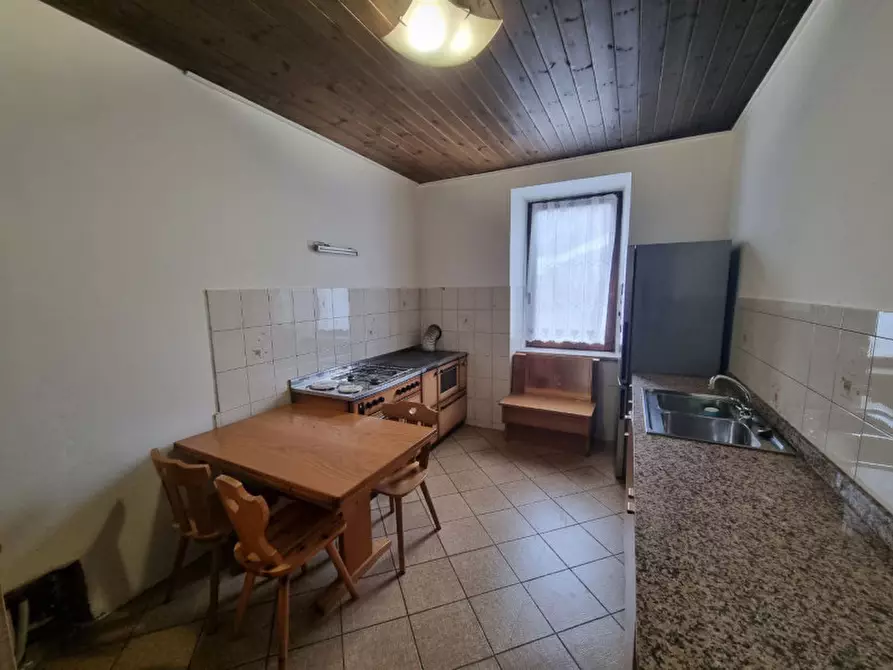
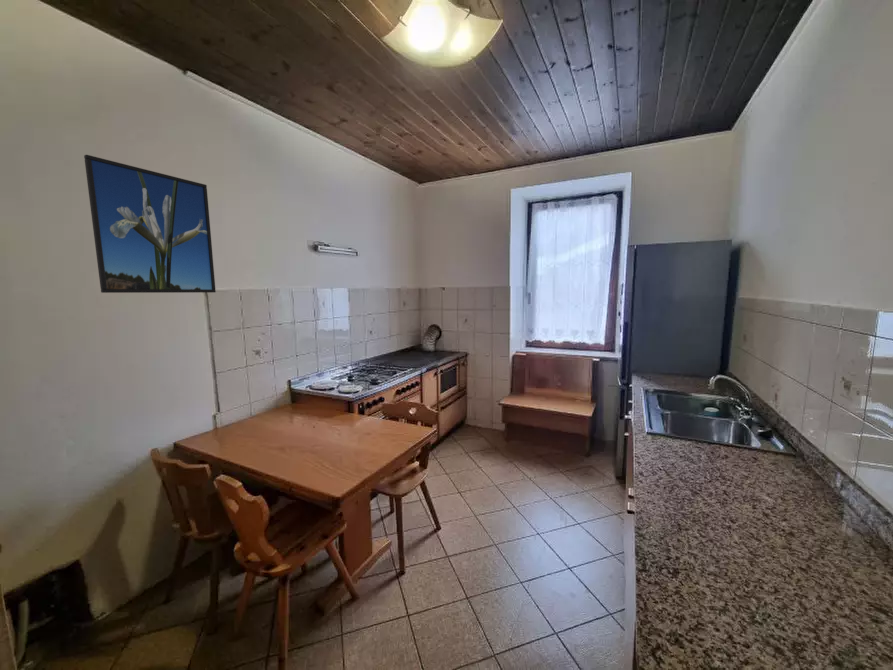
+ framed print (159, 233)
